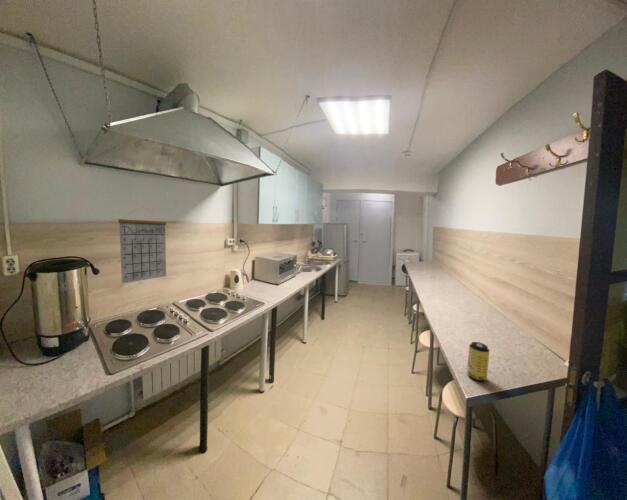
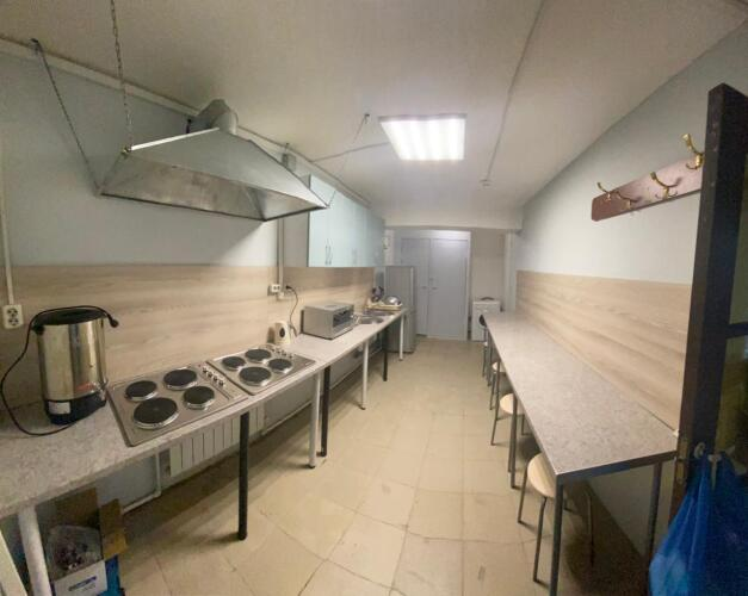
- beverage can (477, 361)
- calendar (144, 243)
